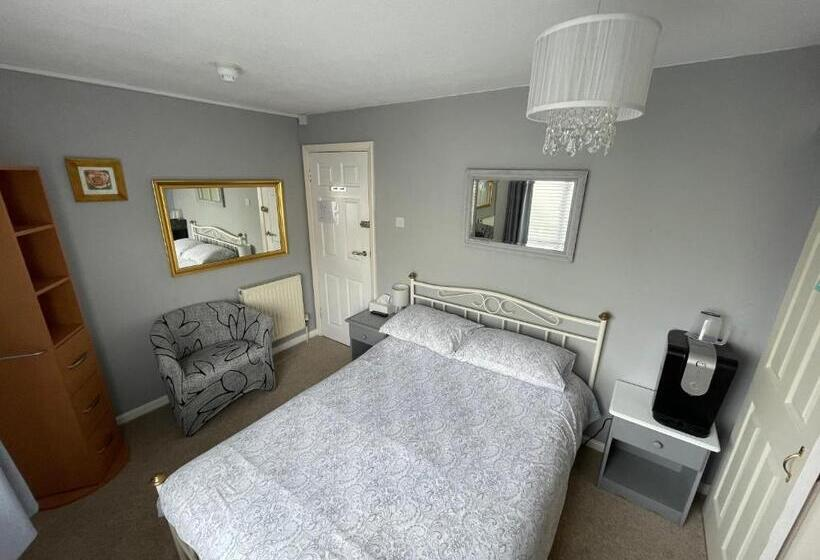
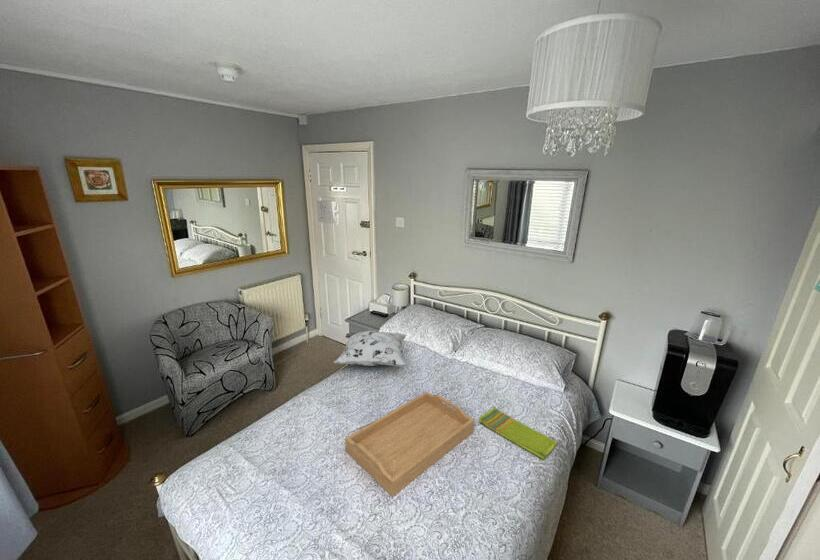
+ decorative pillow (373, 347)
+ dish towel (516, 430)
+ serving tray (412, 432)
